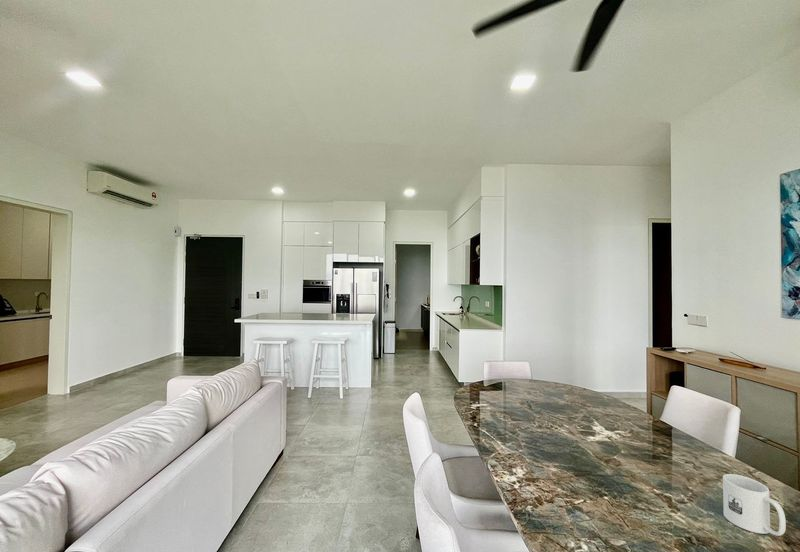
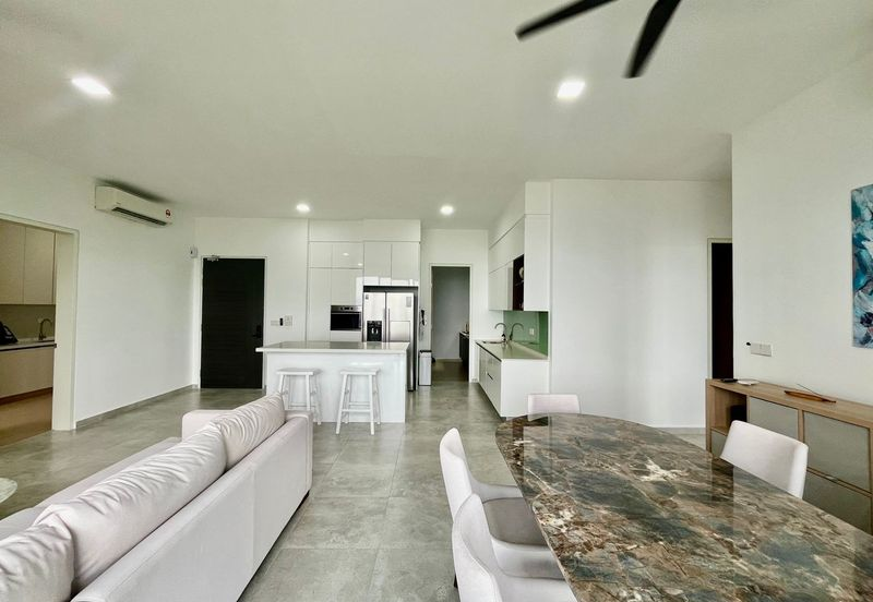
- mug (754, 506)
